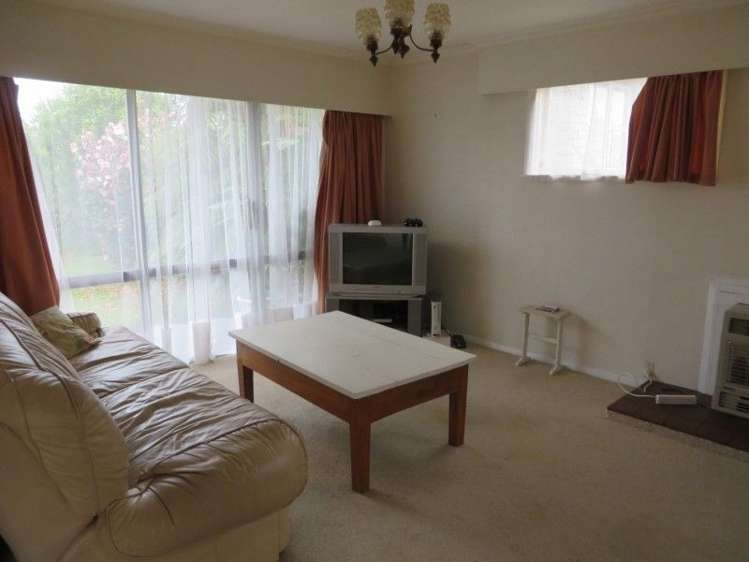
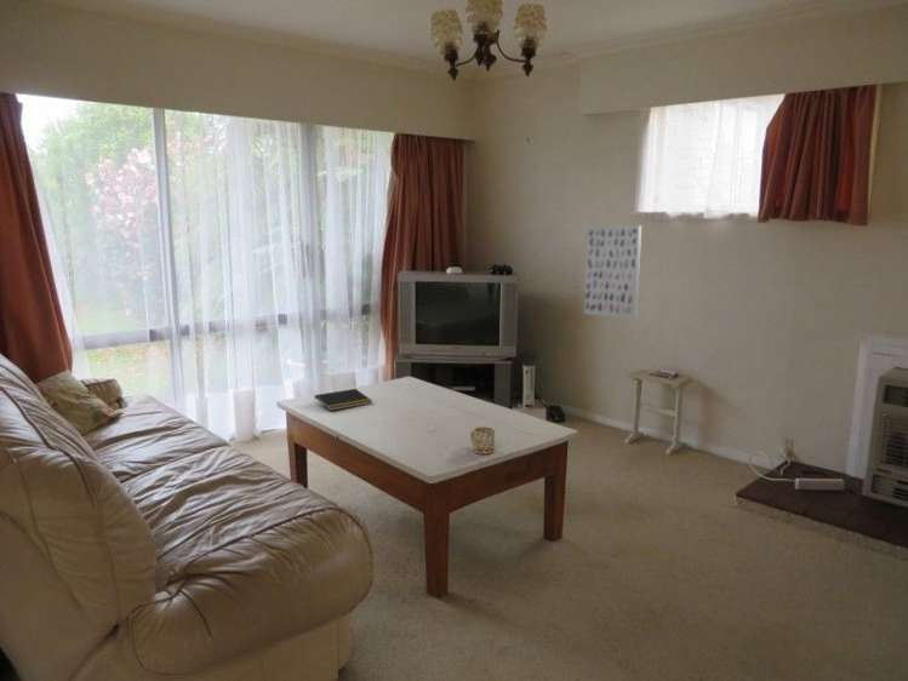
+ mug (480, 439)
+ wall art (611, 271)
+ notepad (343, 399)
